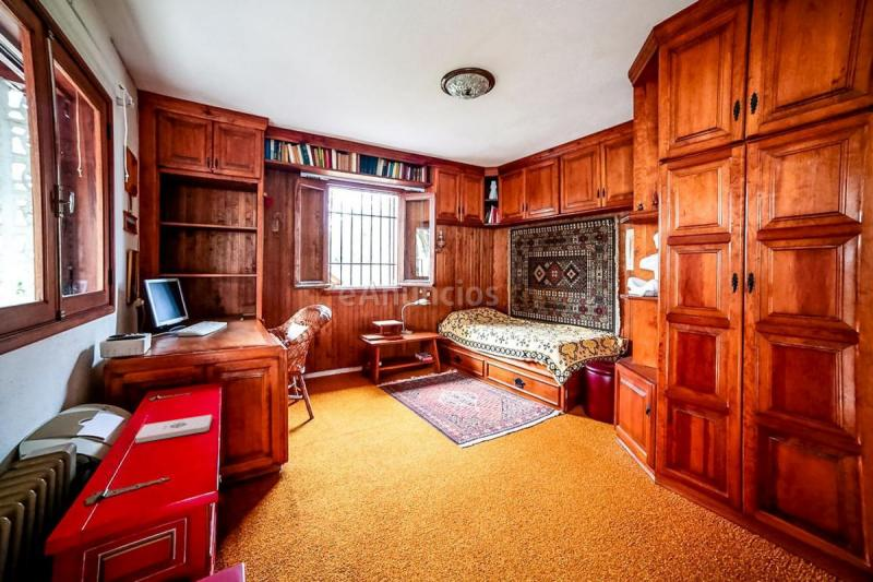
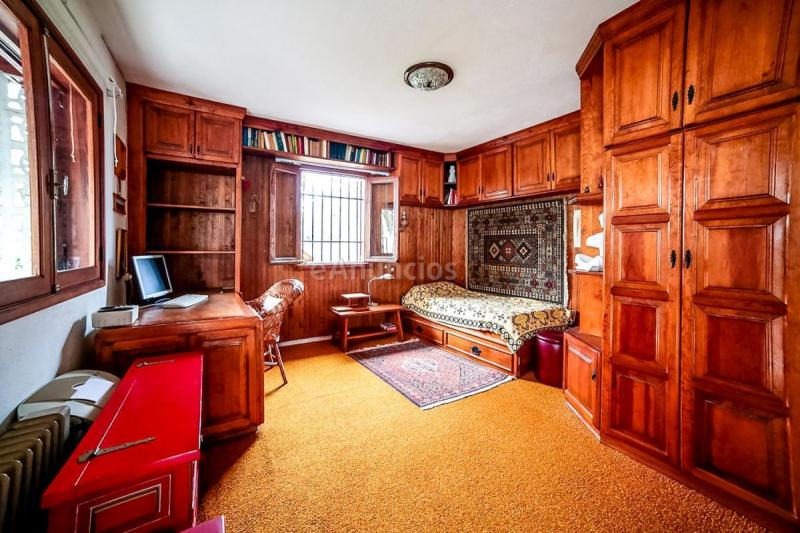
- notepad (176, 427)
